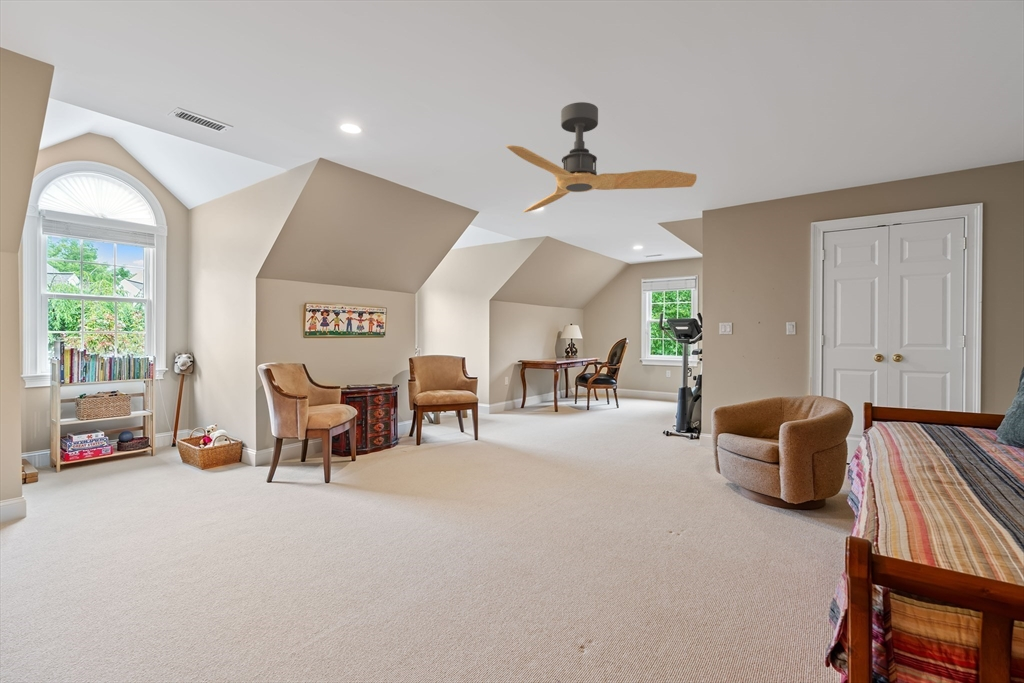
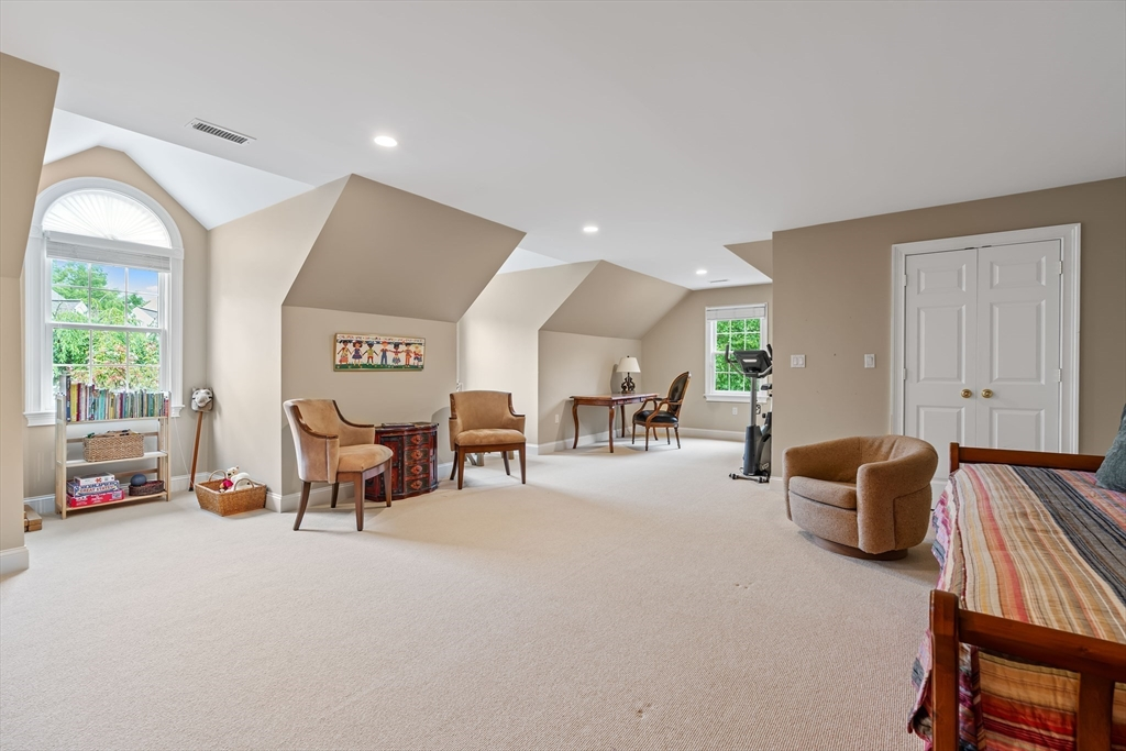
- ceiling fan (594, 155)
